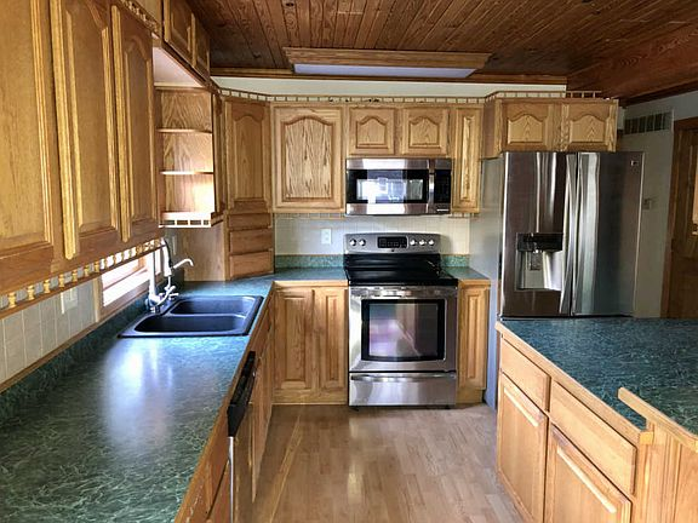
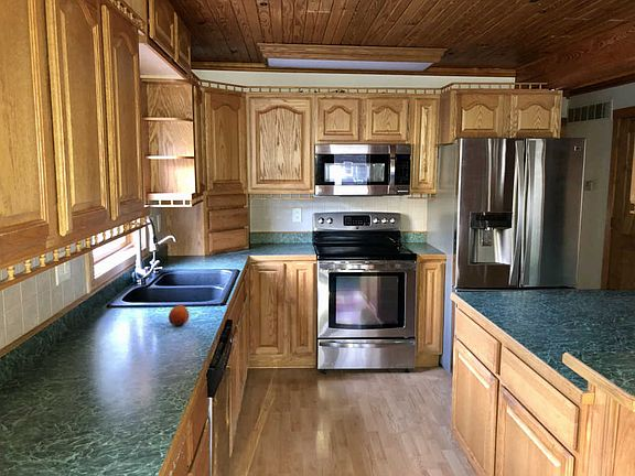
+ fruit (179, 315)
